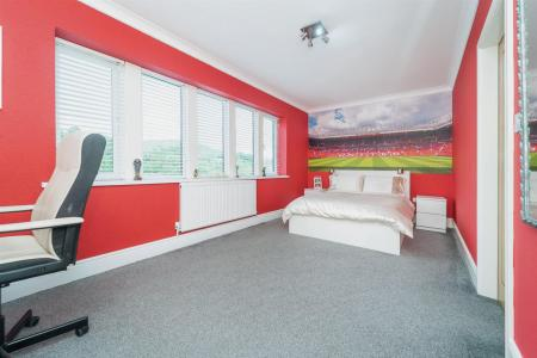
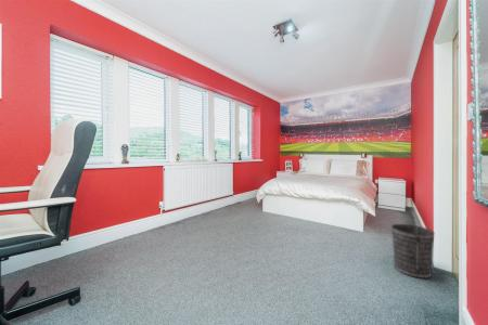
+ wastebasket (411, 249)
